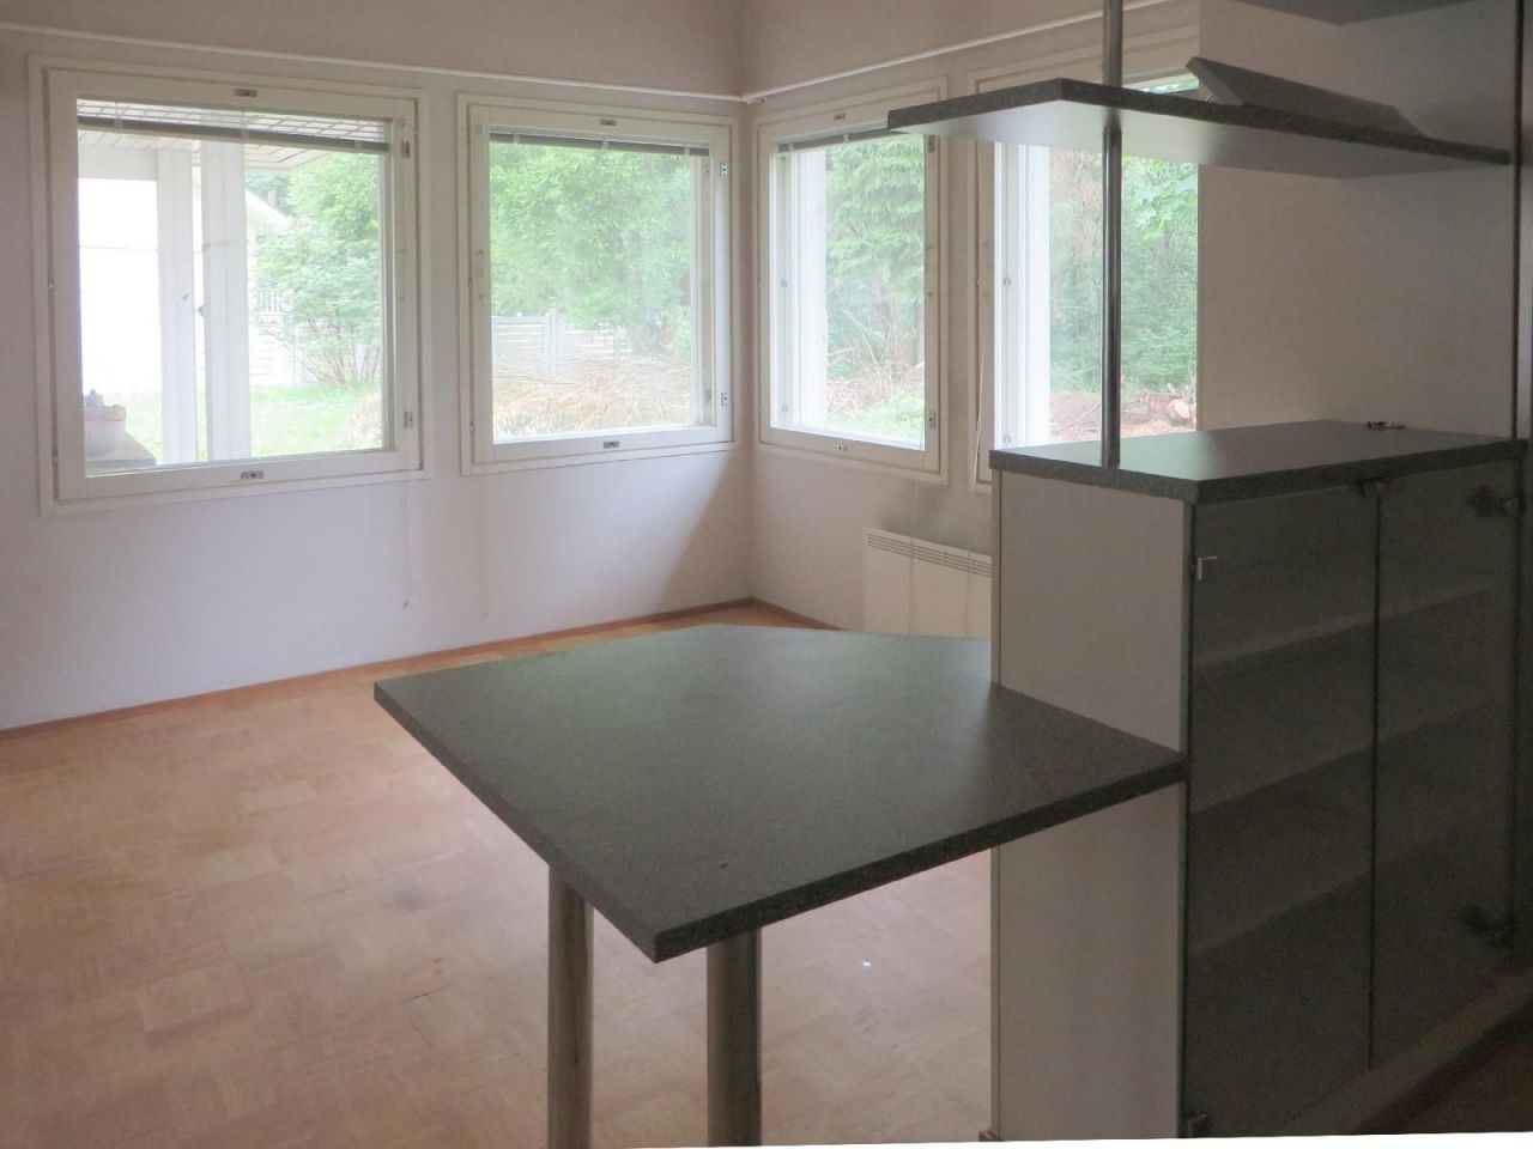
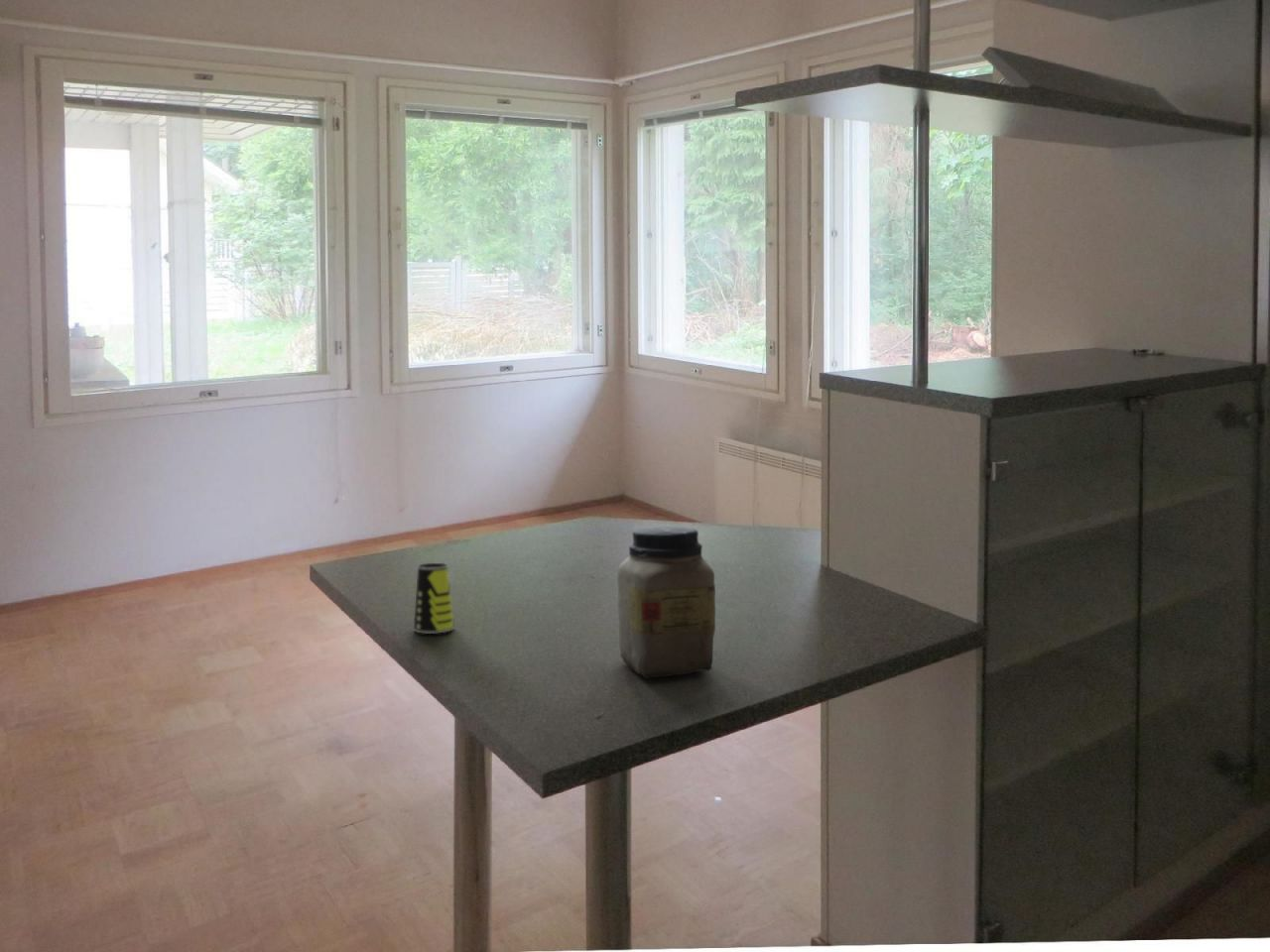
+ jar (666, 597)
+ cup (433, 597)
